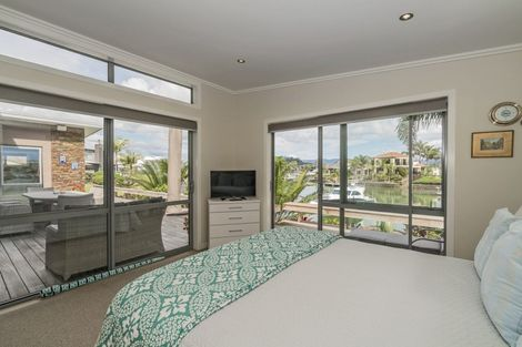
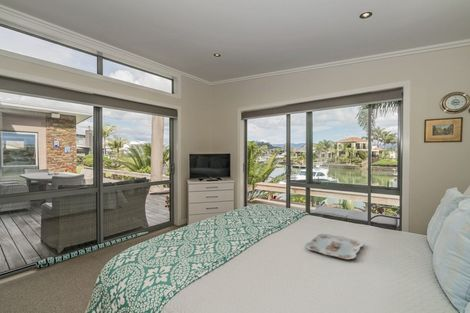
+ serving tray (334, 245)
